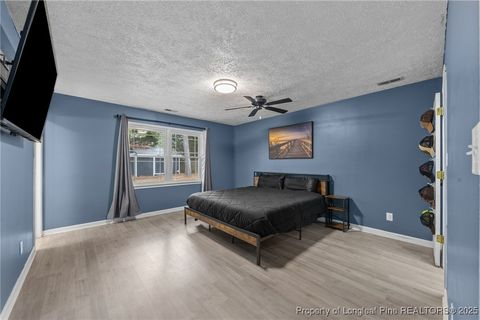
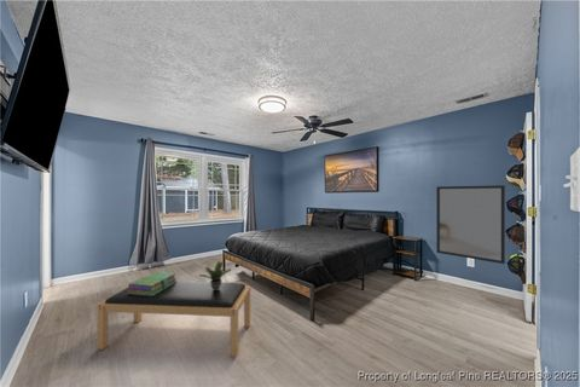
+ potted plant (215, 277)
+ bench (180, 312)
+ stack of books (152, 282)
+ home mirror (468, 221)
